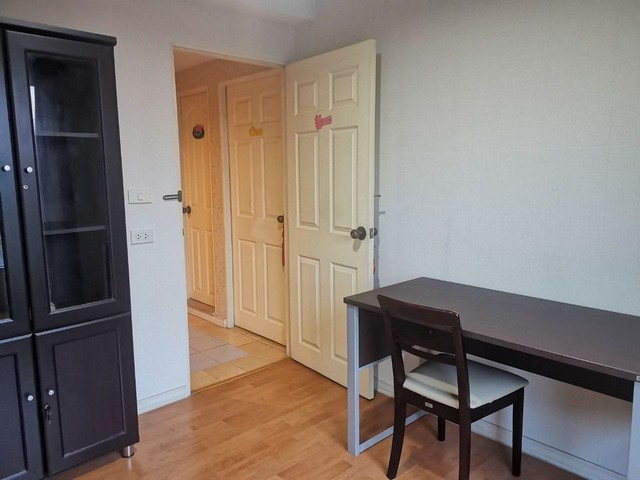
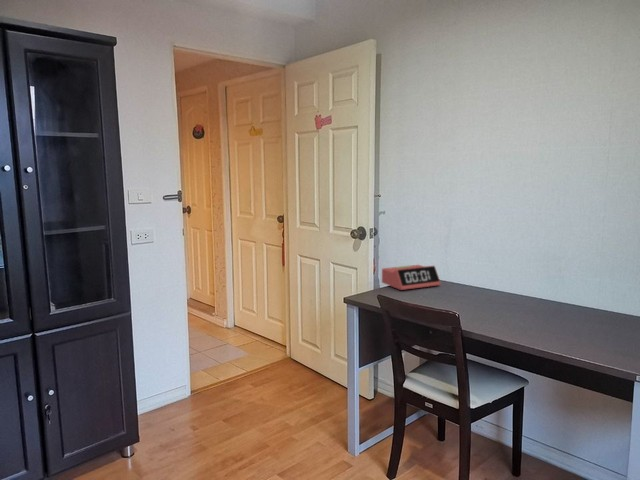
+ alarm clock (410, 275)
